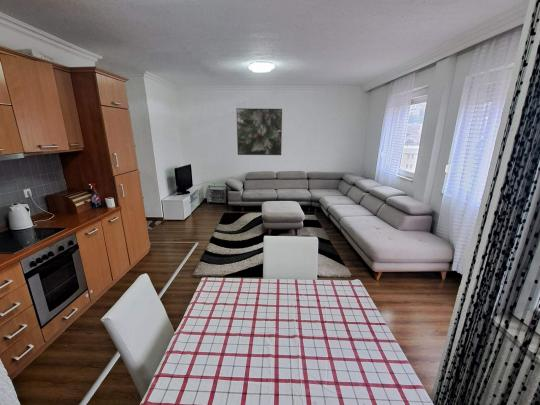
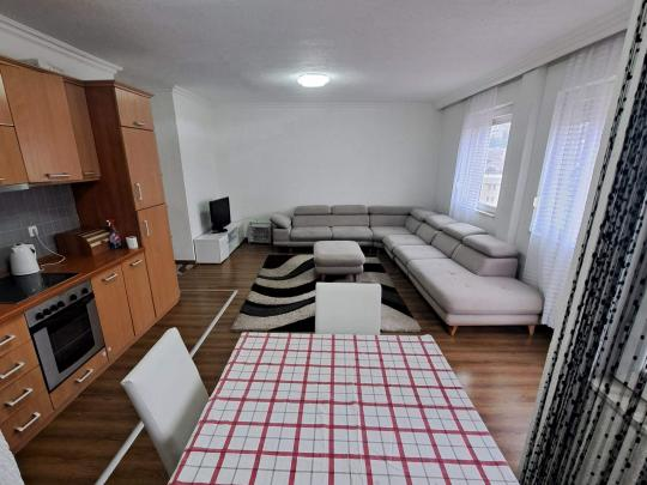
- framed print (259, 132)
